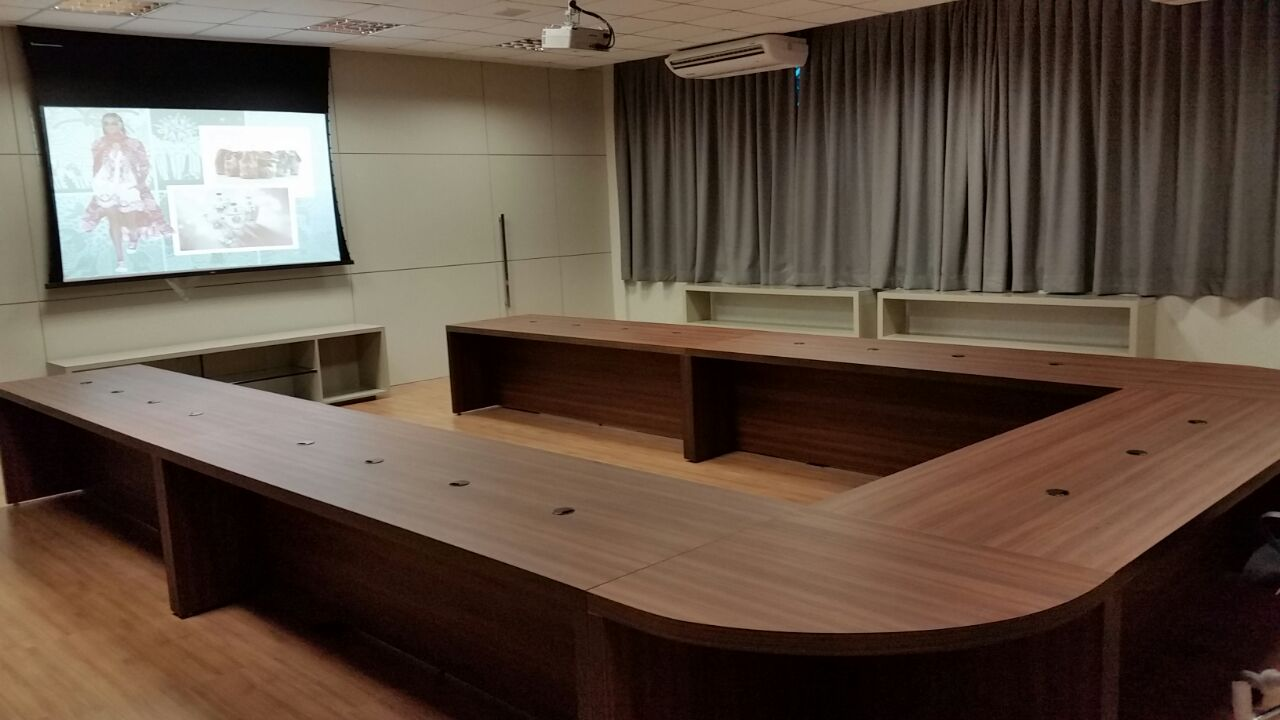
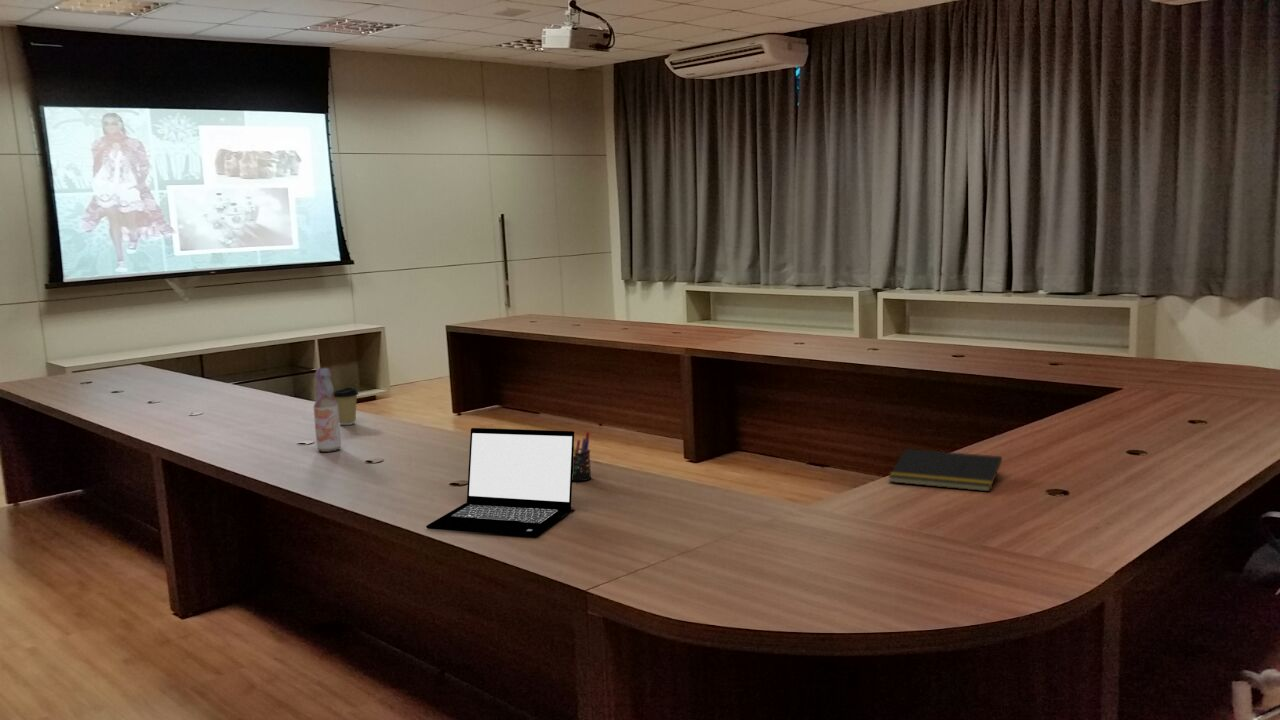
+ coffee cup (346, 406)
+ bottle (326, 409)
+ notepad (945, 469)
+ laptop computer (502, 479)
+ pen holder (581, 454)
